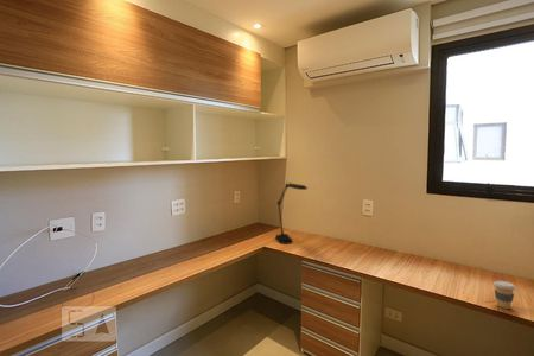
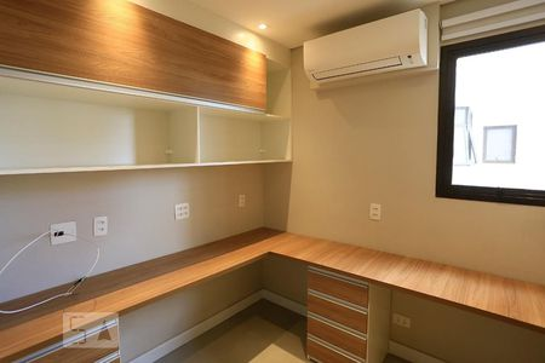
- desk lamp (280, 214)
- coffee cup (503, 294)
